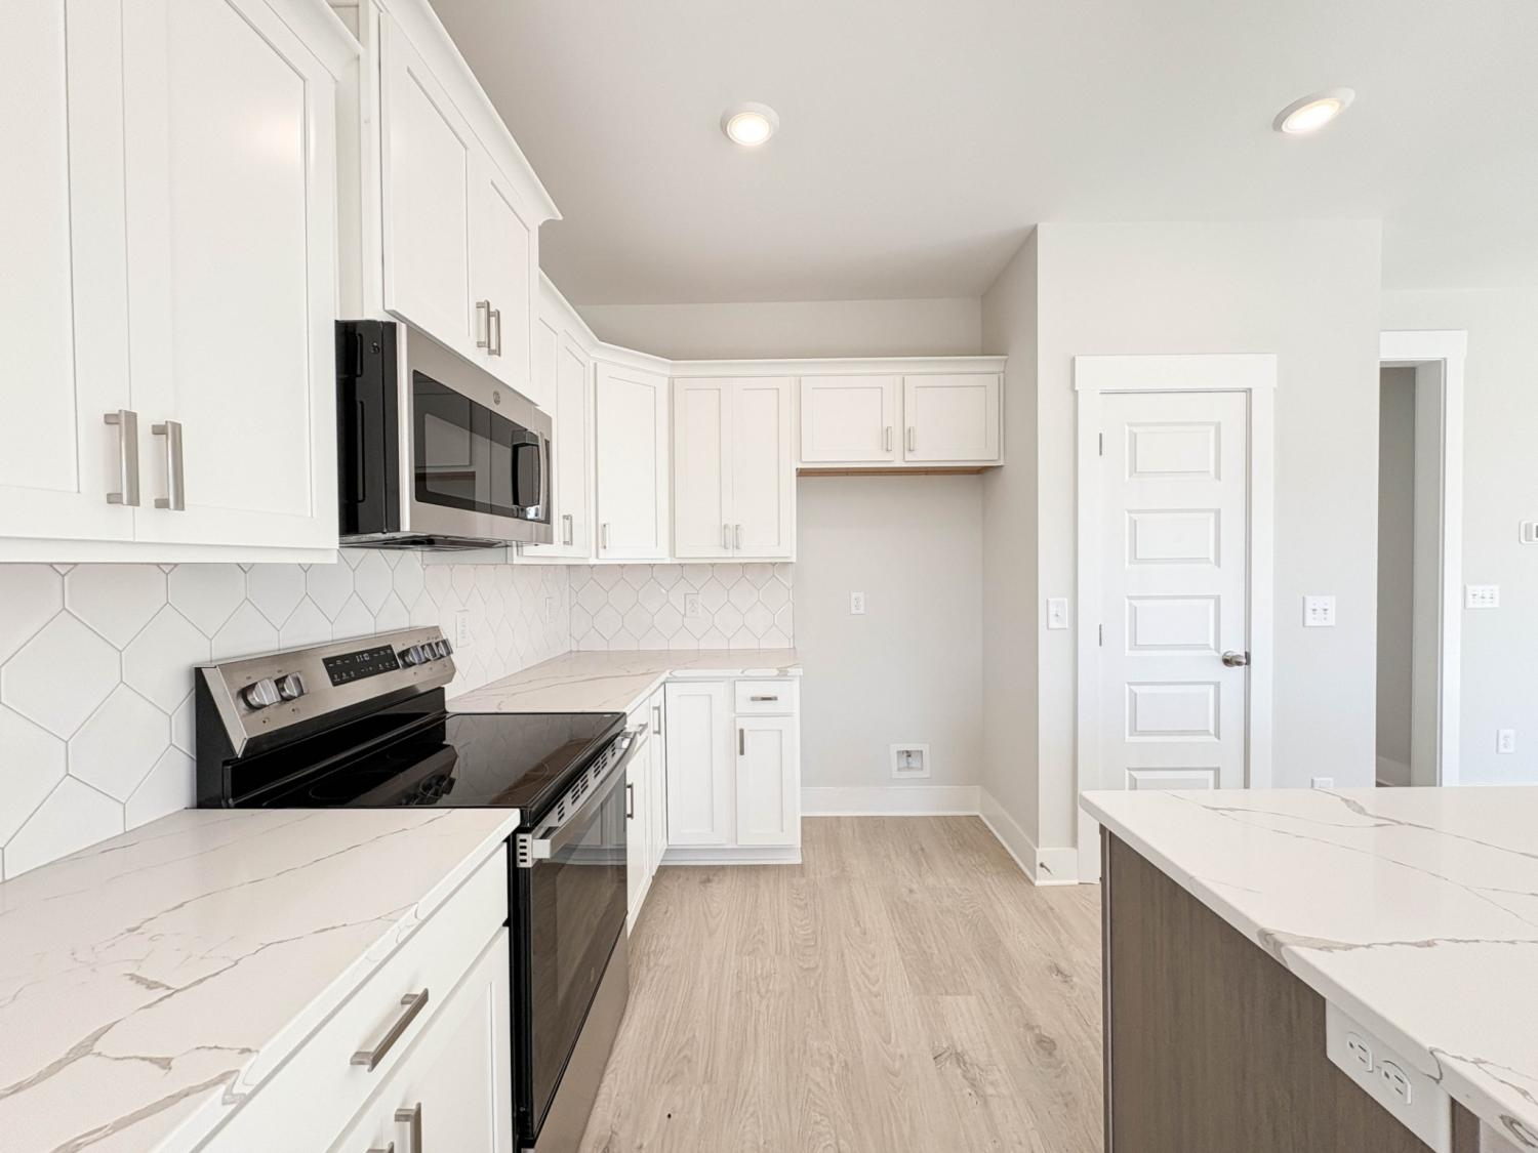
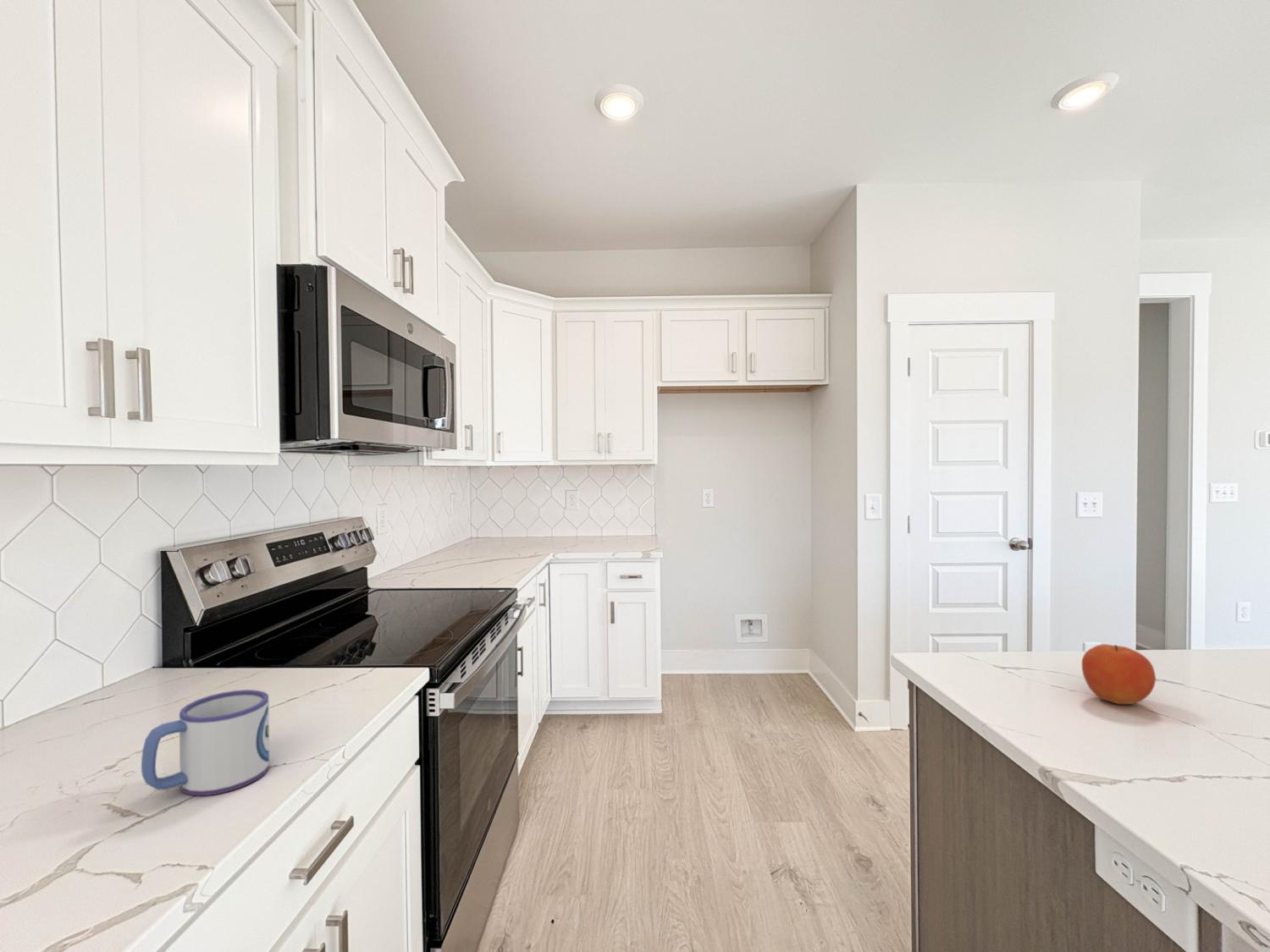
+ fruit (1117, 673)
+ mug (208, 745)
